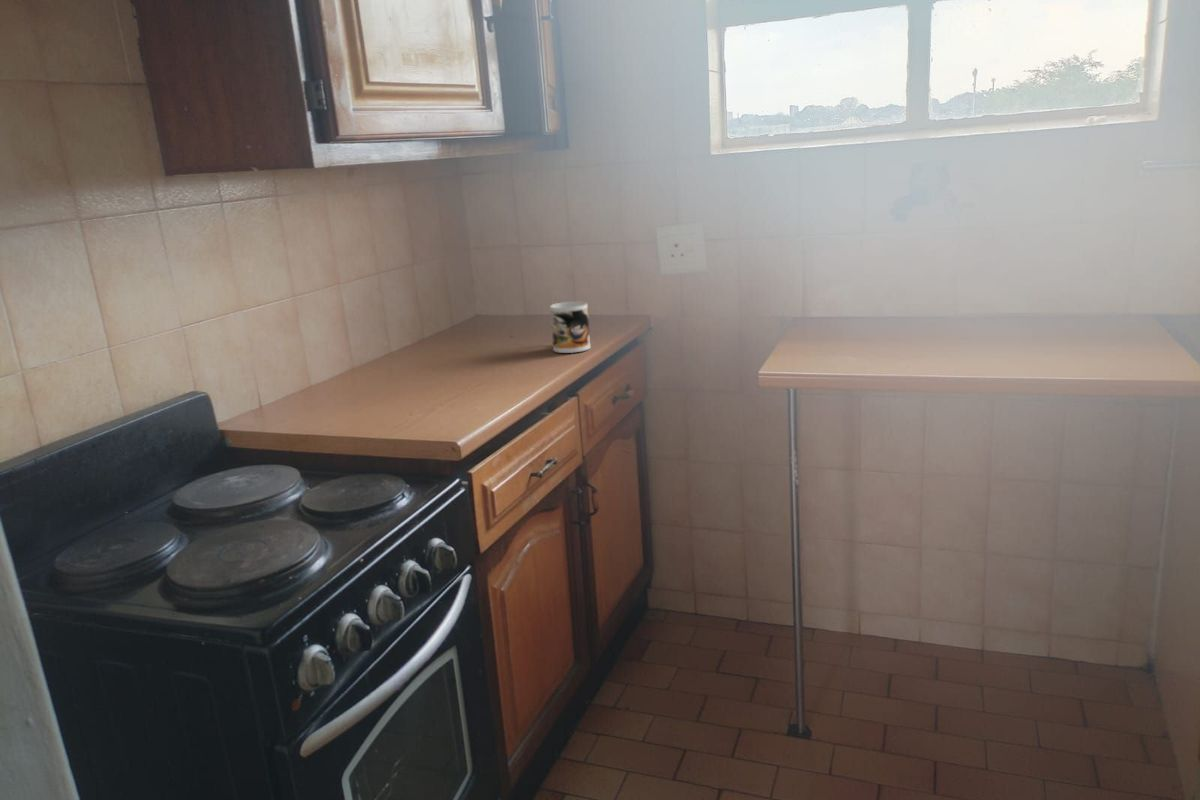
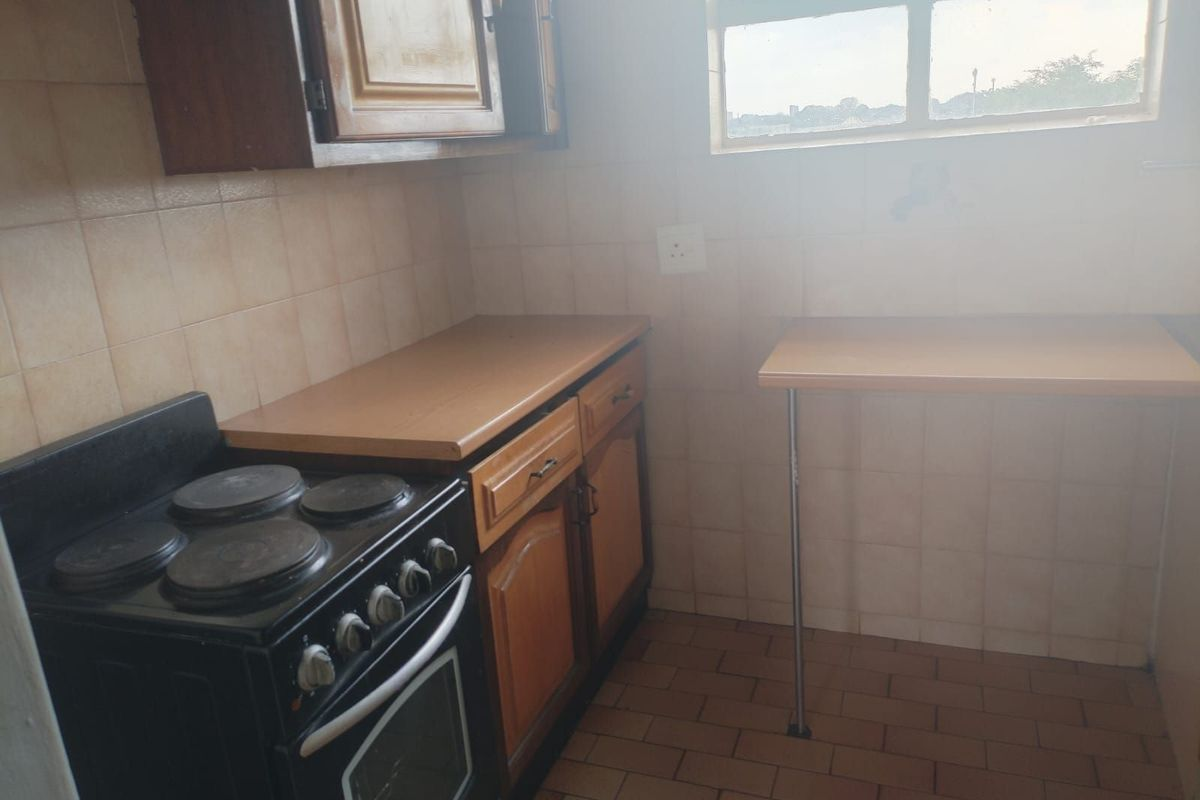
- mug (567, 325)
